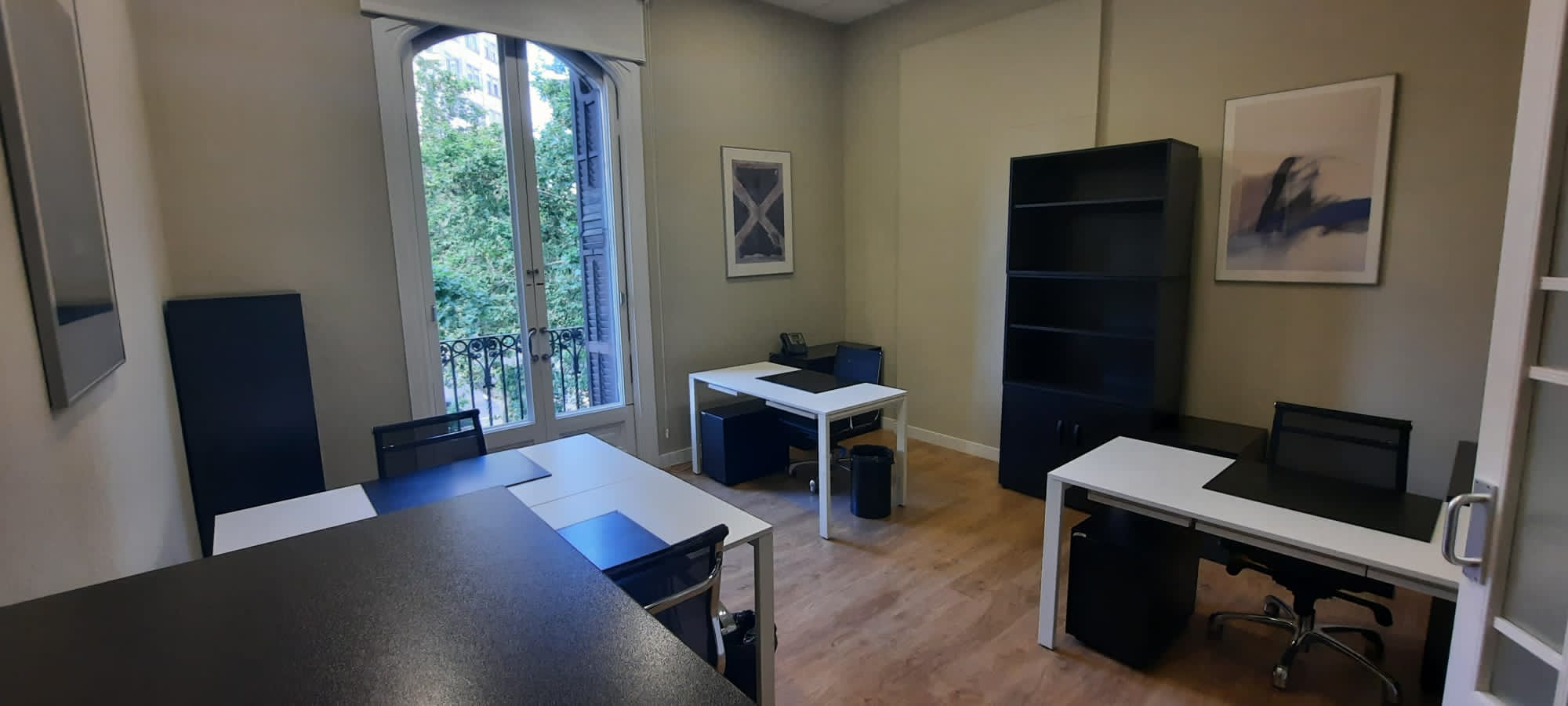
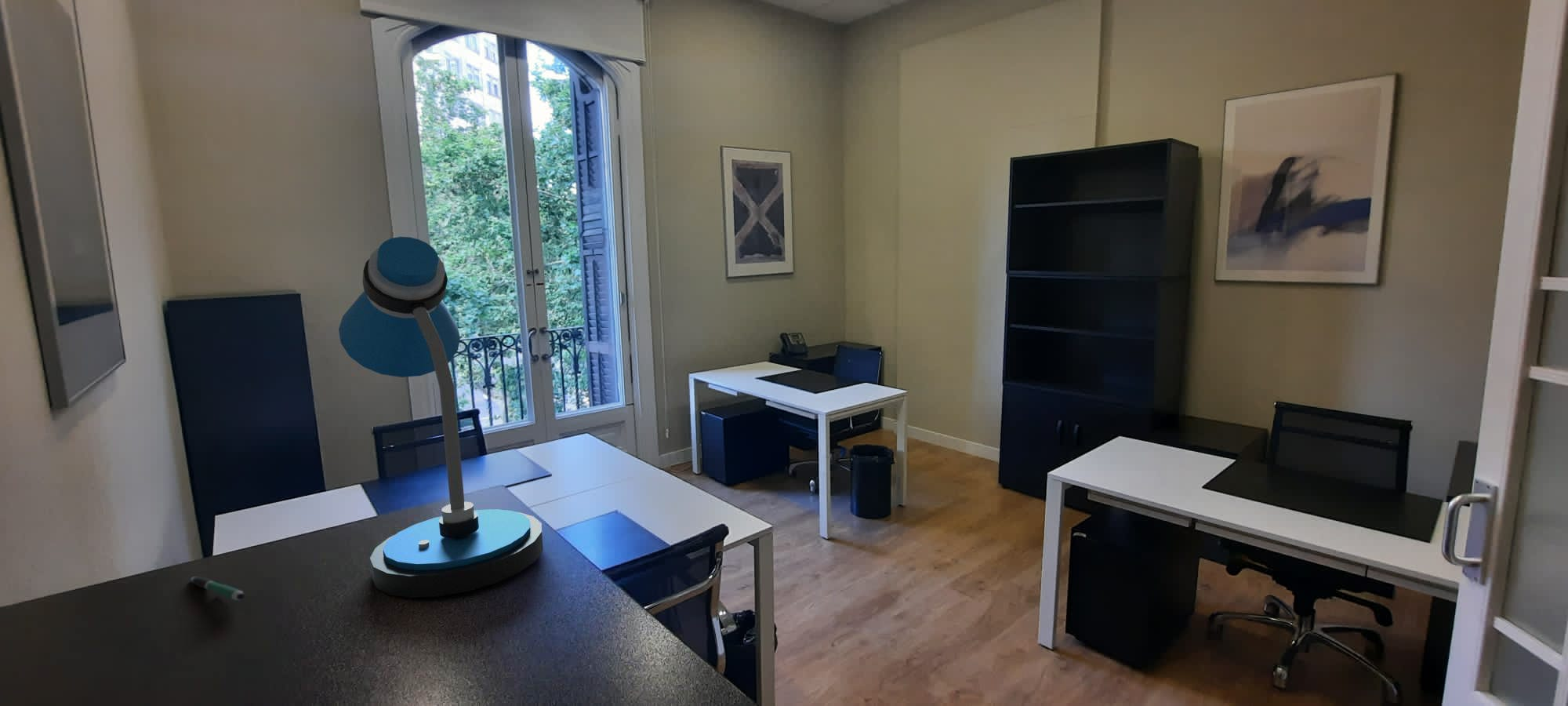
+ desk lamp (440, 395)
+ pen (216, 587)
